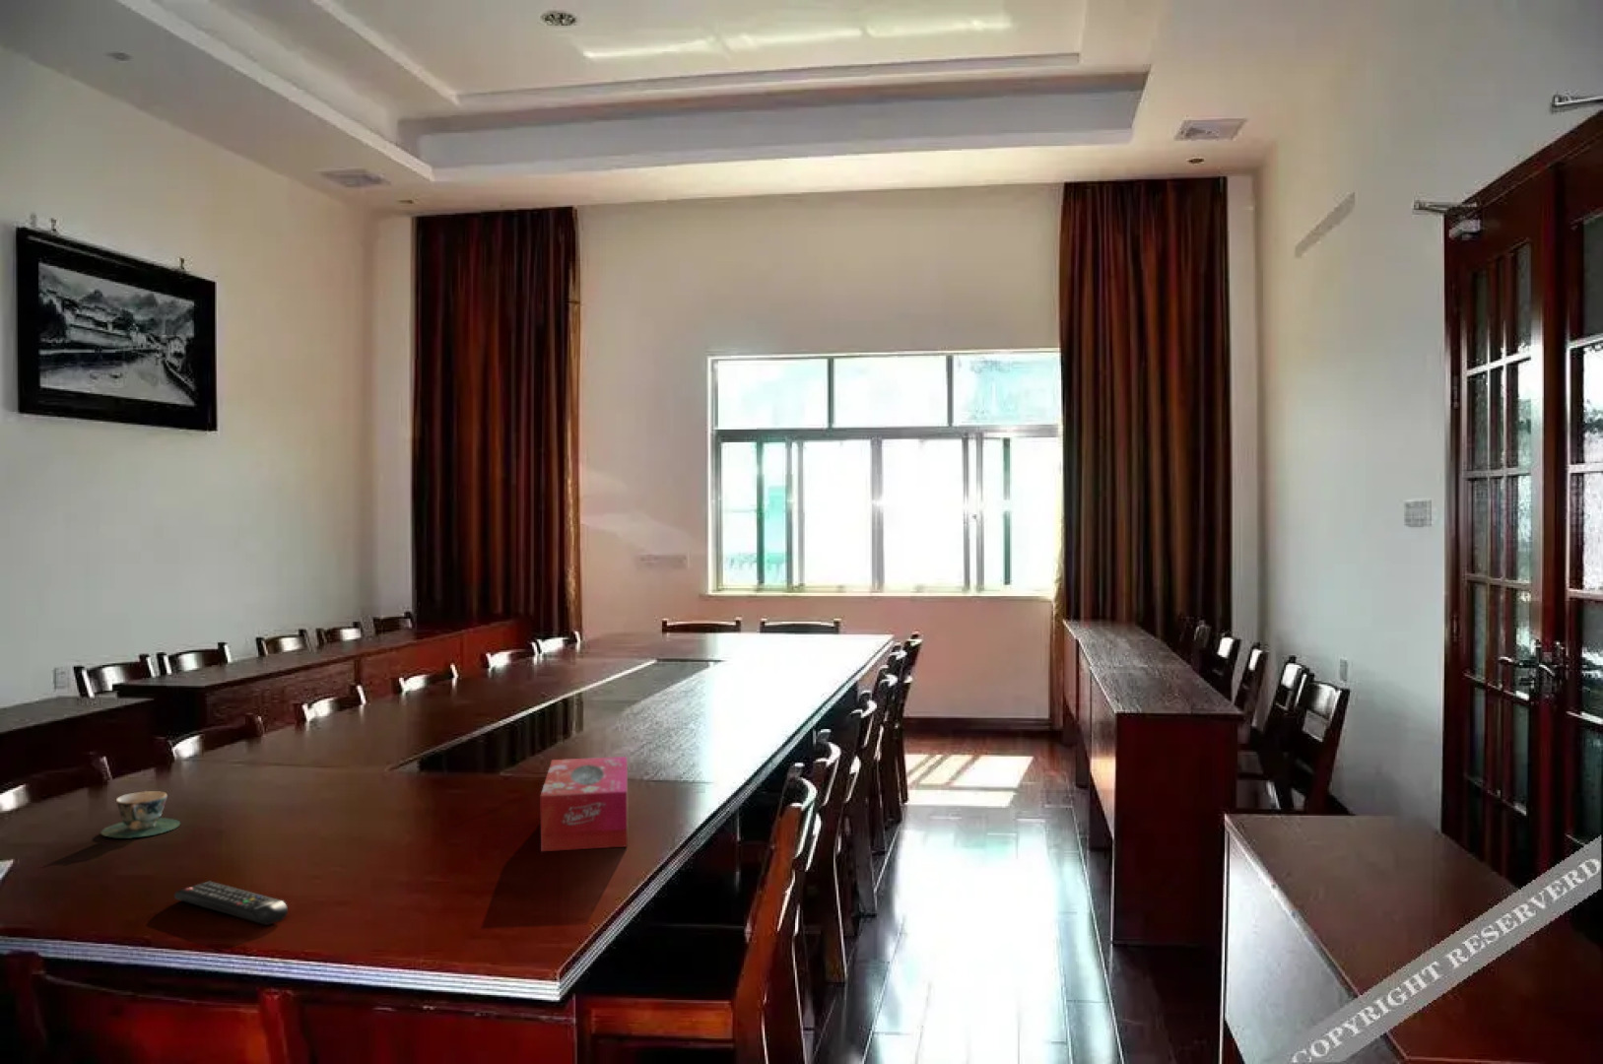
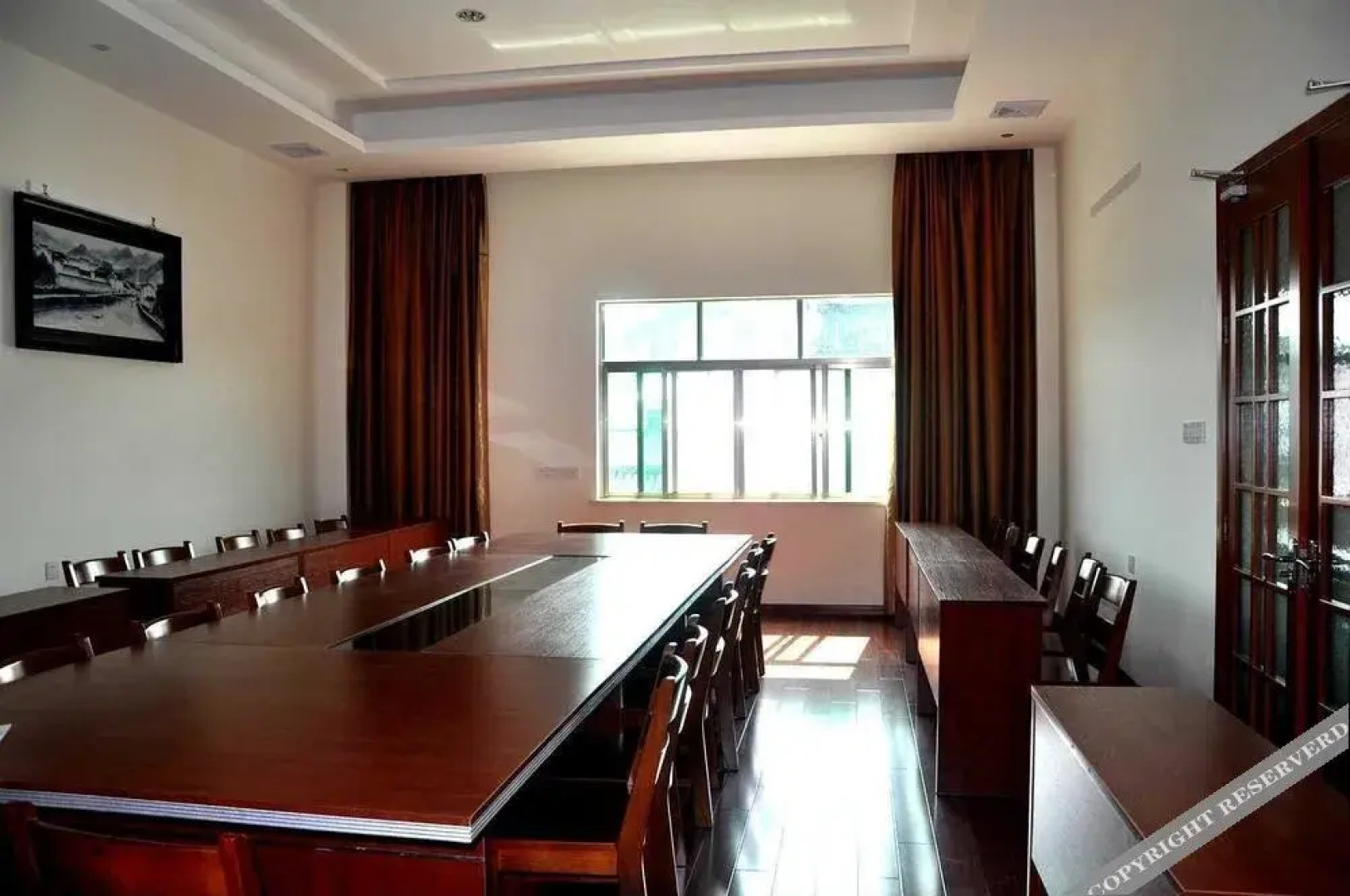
- tissue box (588, 800)
- remote control (229, 901)
- teacup (141, 812)
